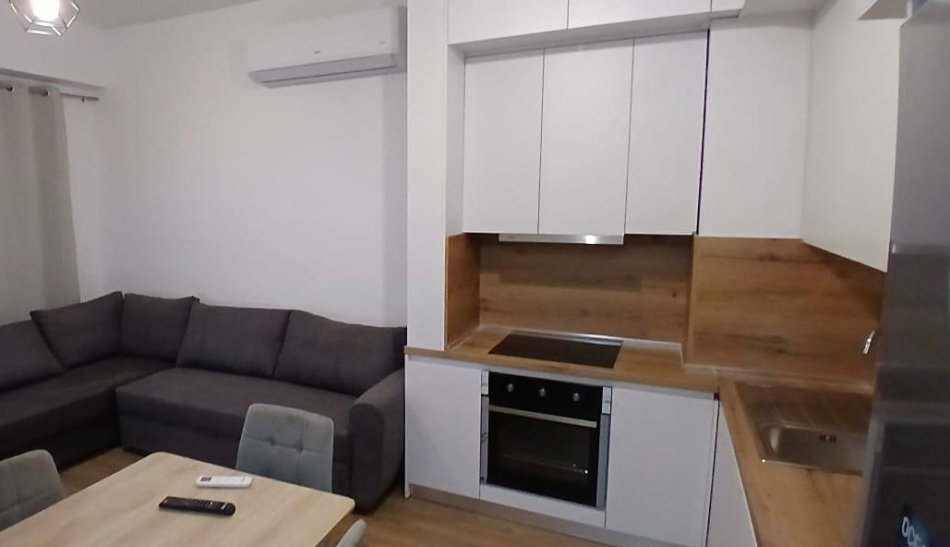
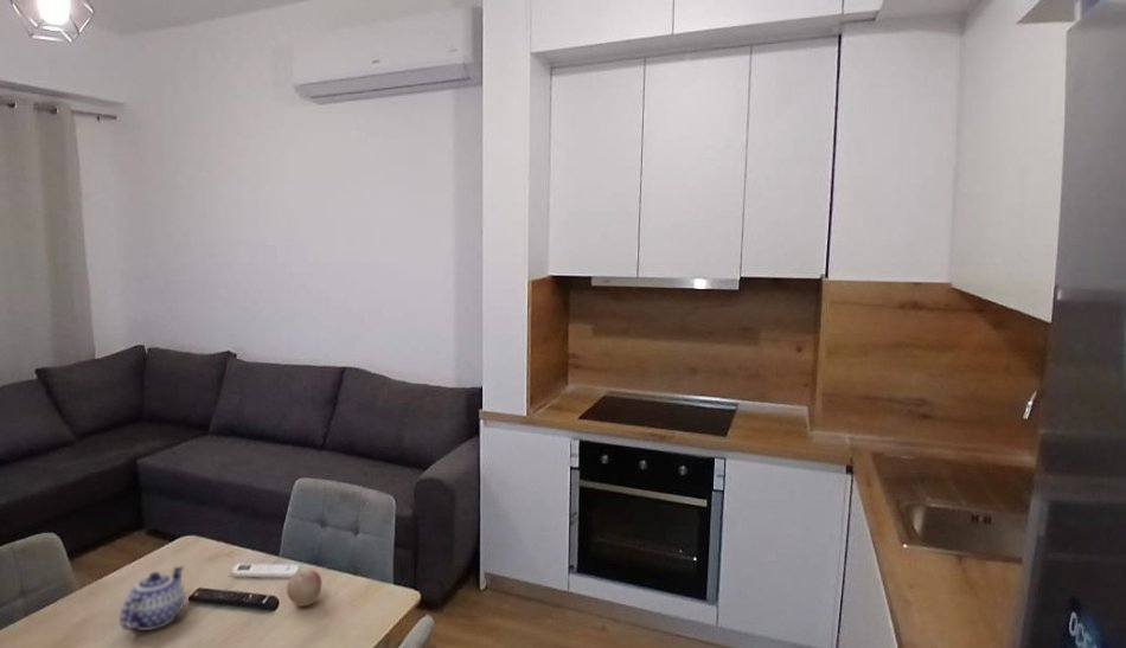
+ teapot (154, 597)
+ apple (305, 588)
